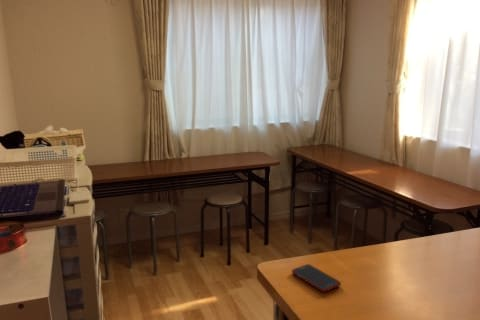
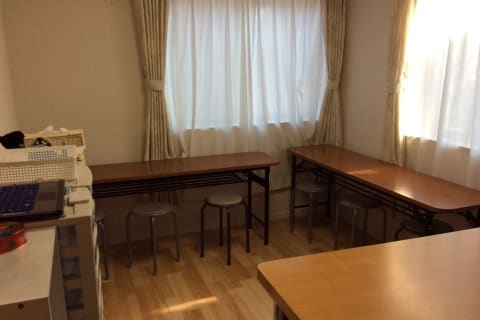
- cell phone (315, 277)
